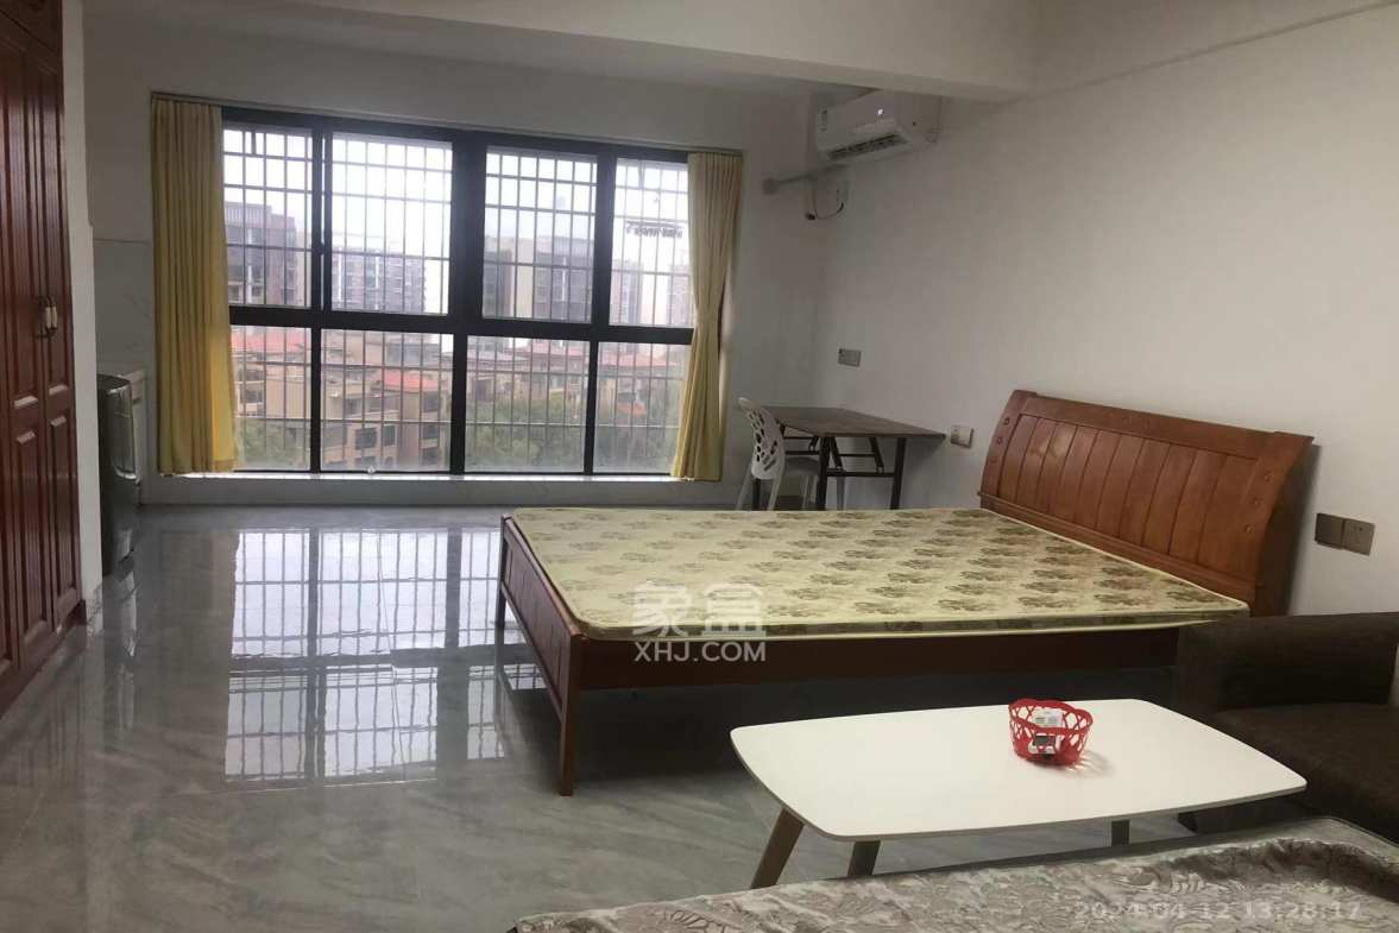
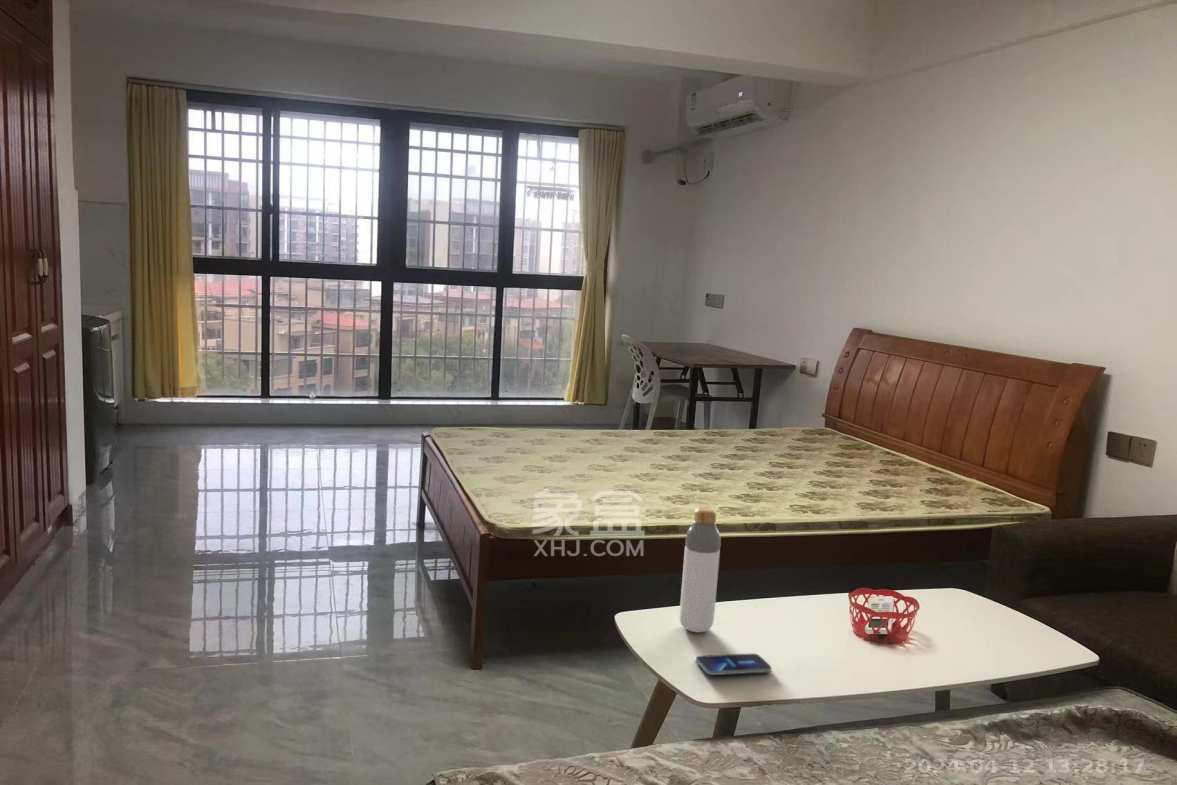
+ bottle (700, 569)
+ smartphone (733, 663)
